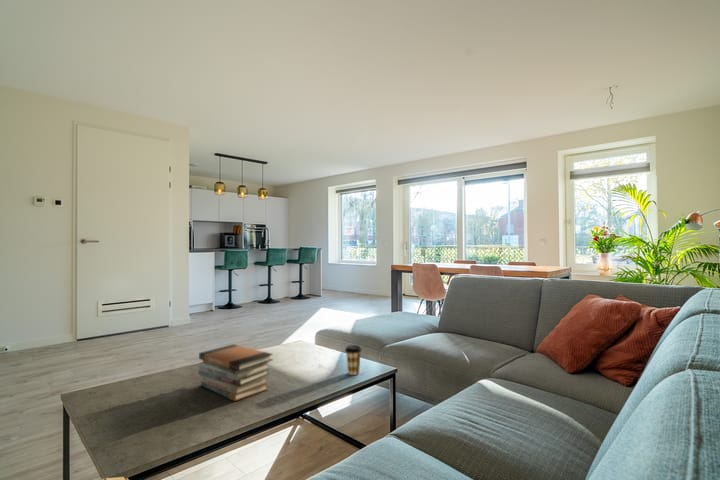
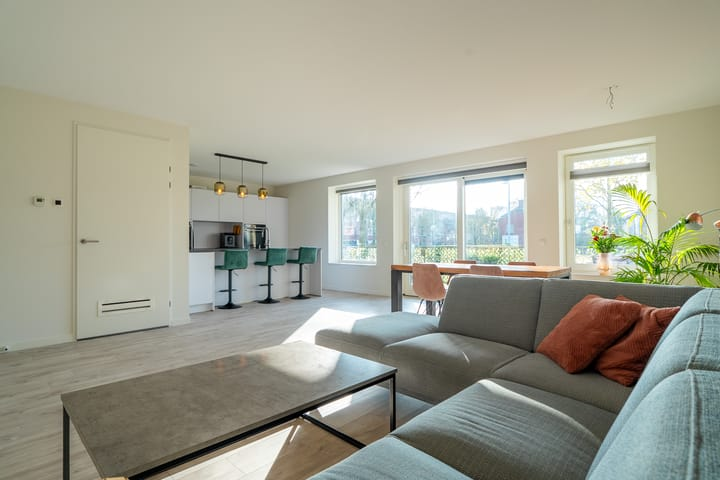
- book stack (234, 370)
- coffee cup (353, 360)
